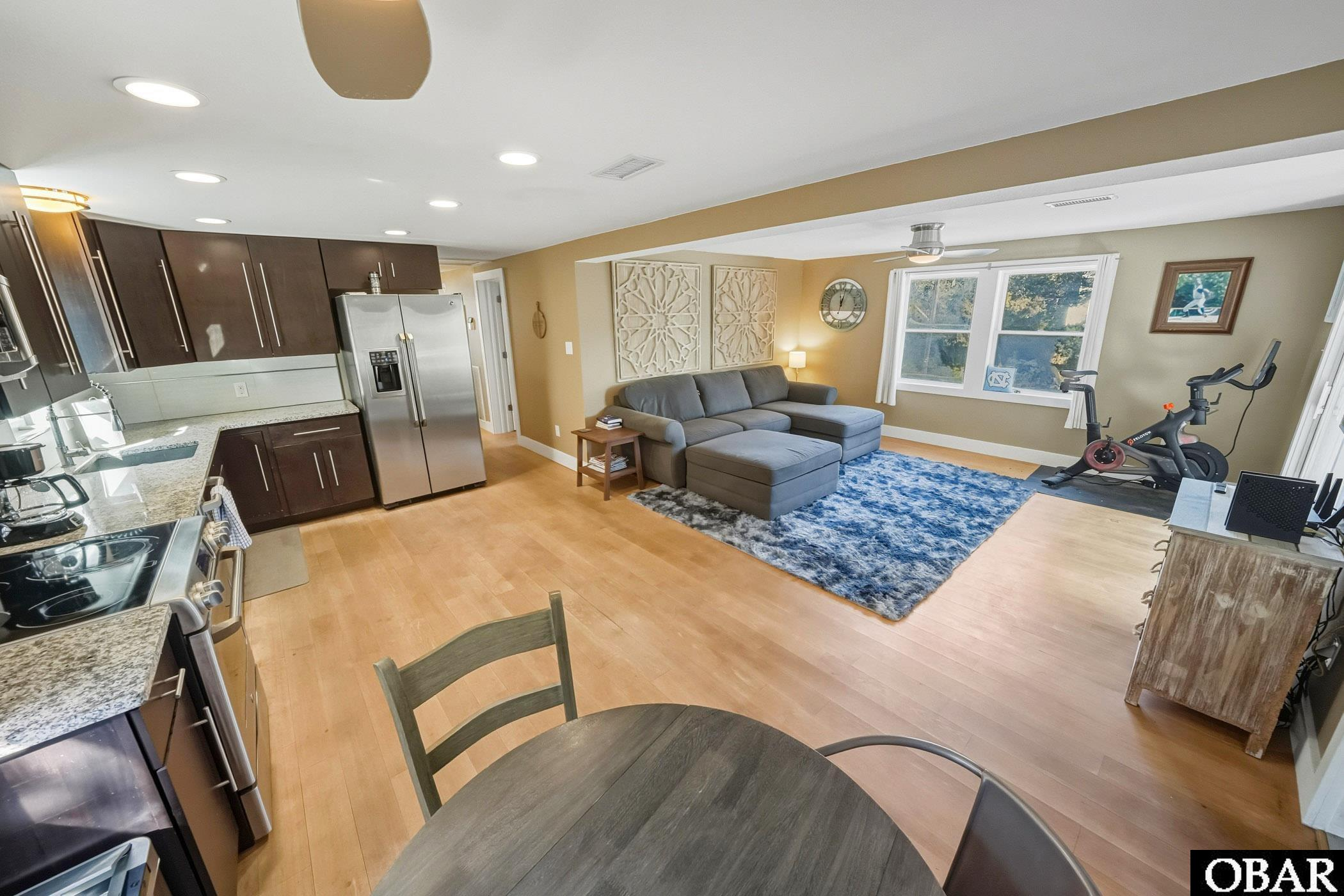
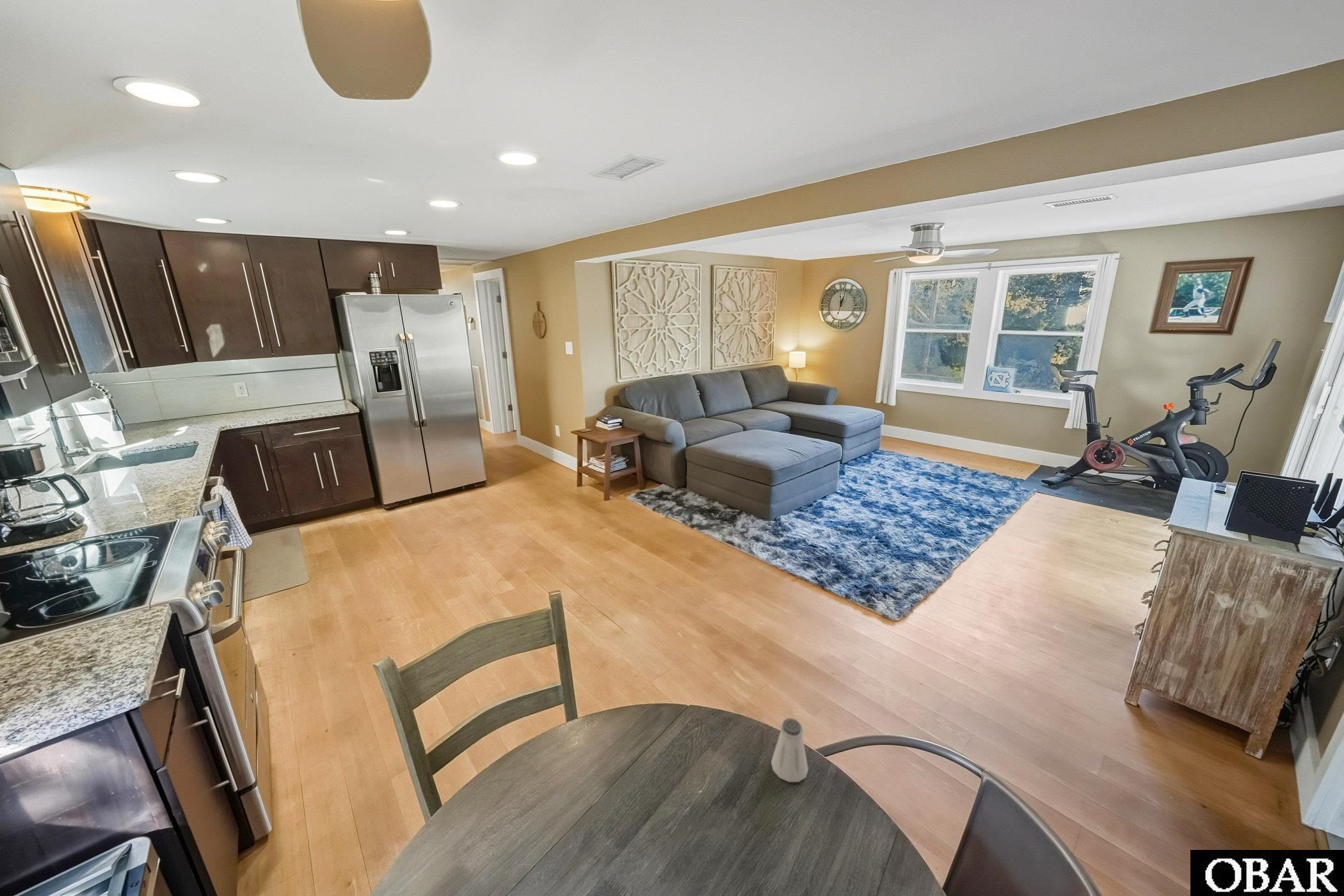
+ saltshaker (790, 746)
